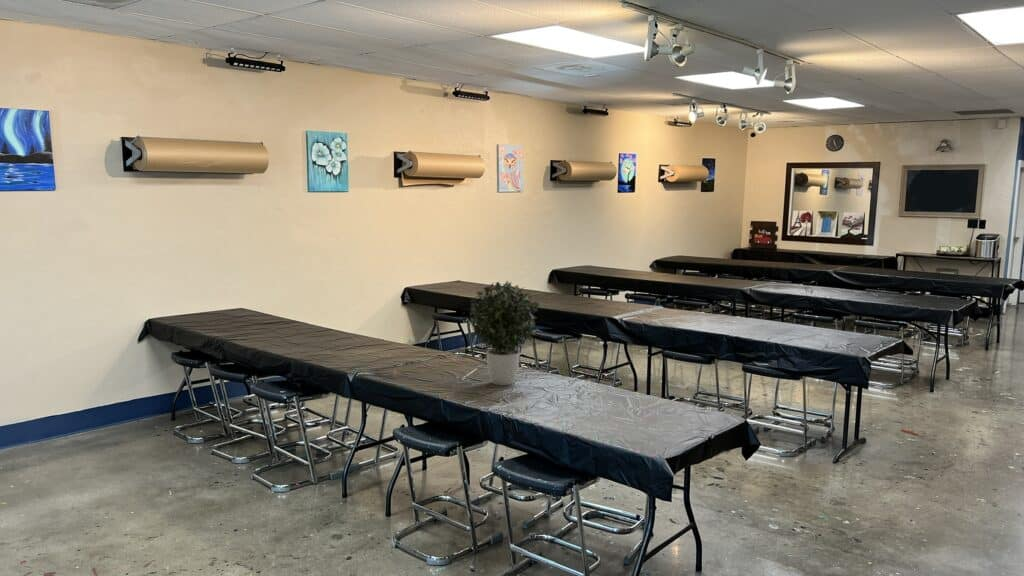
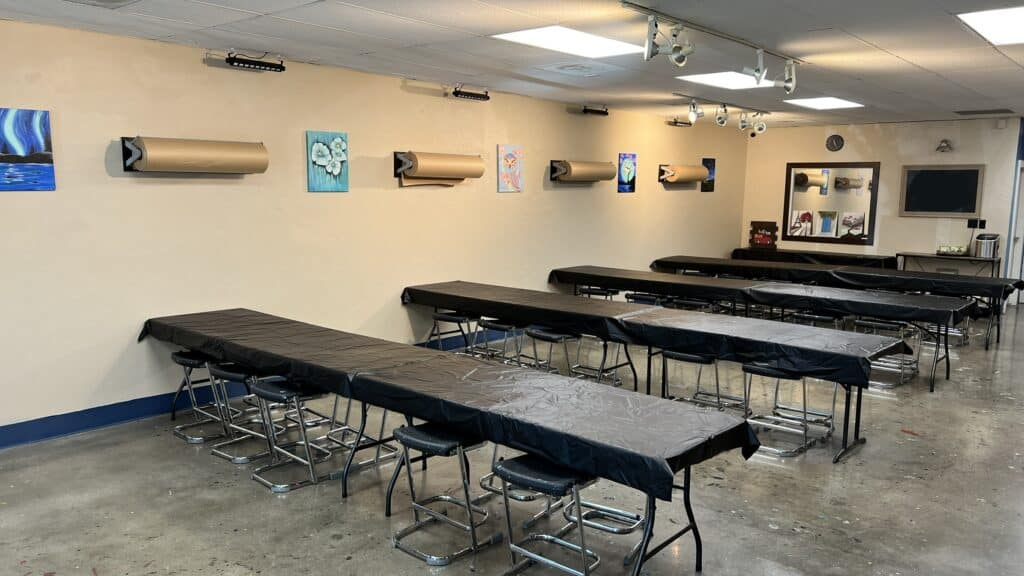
- potted plant (503, 332)
